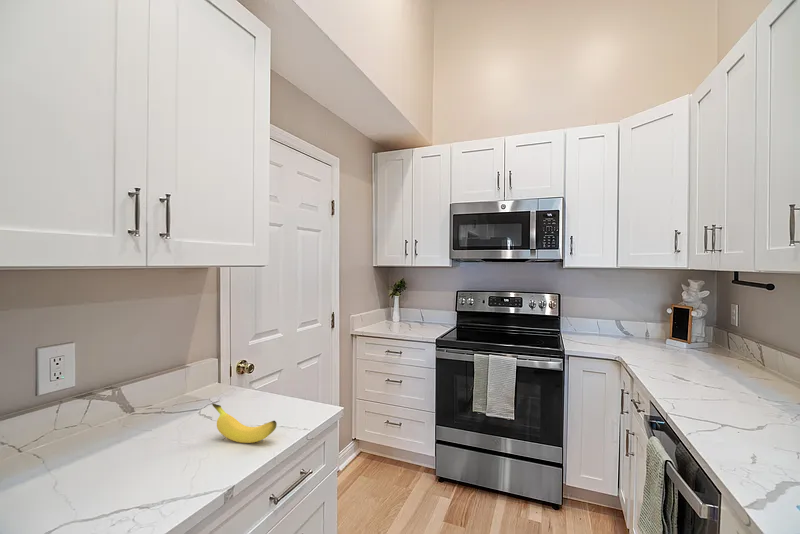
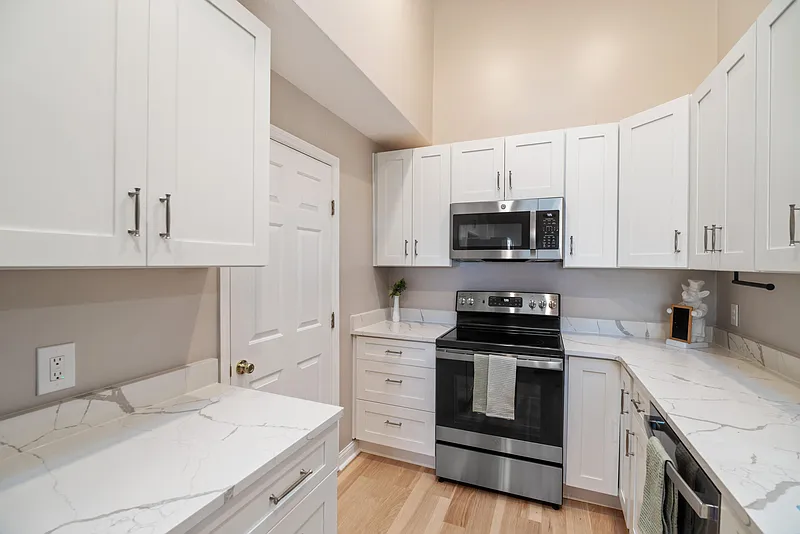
- banana (242, 424)
